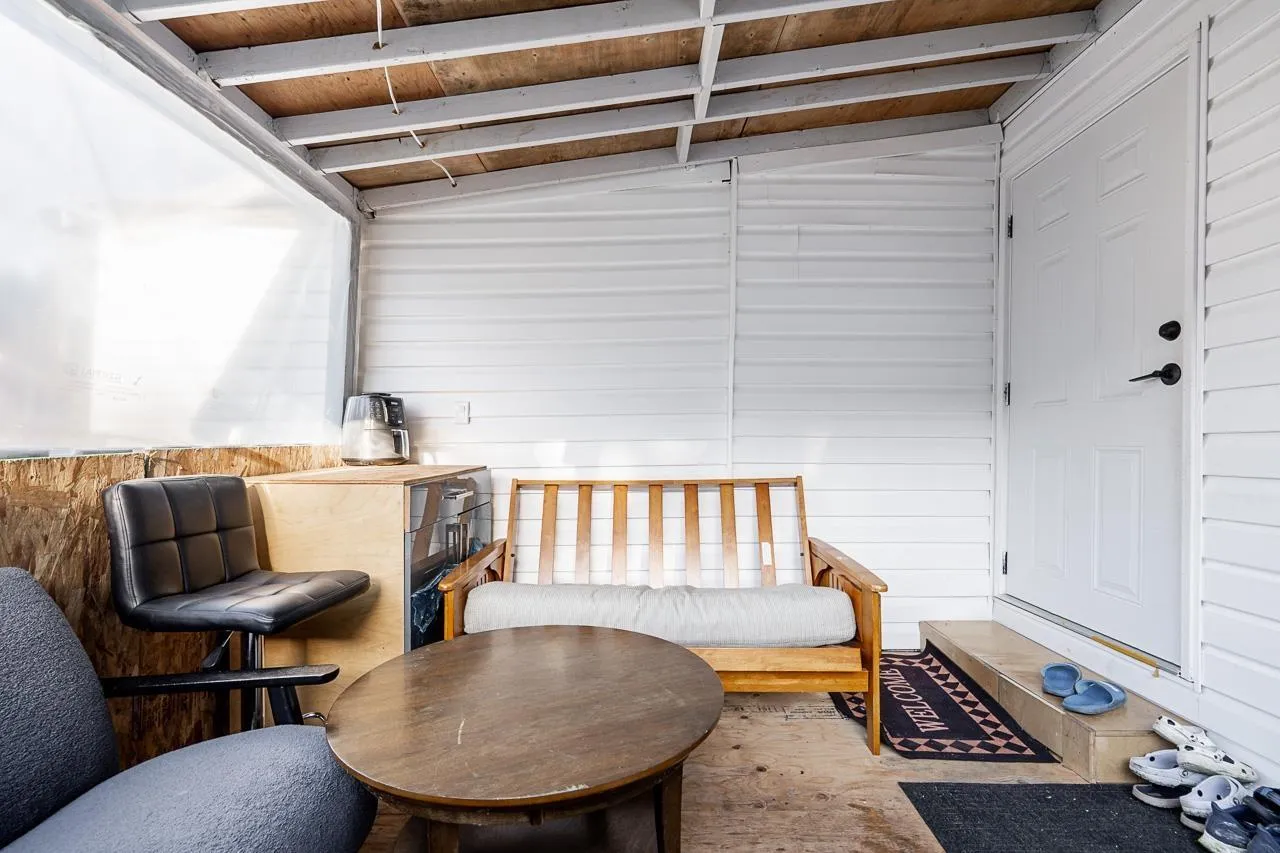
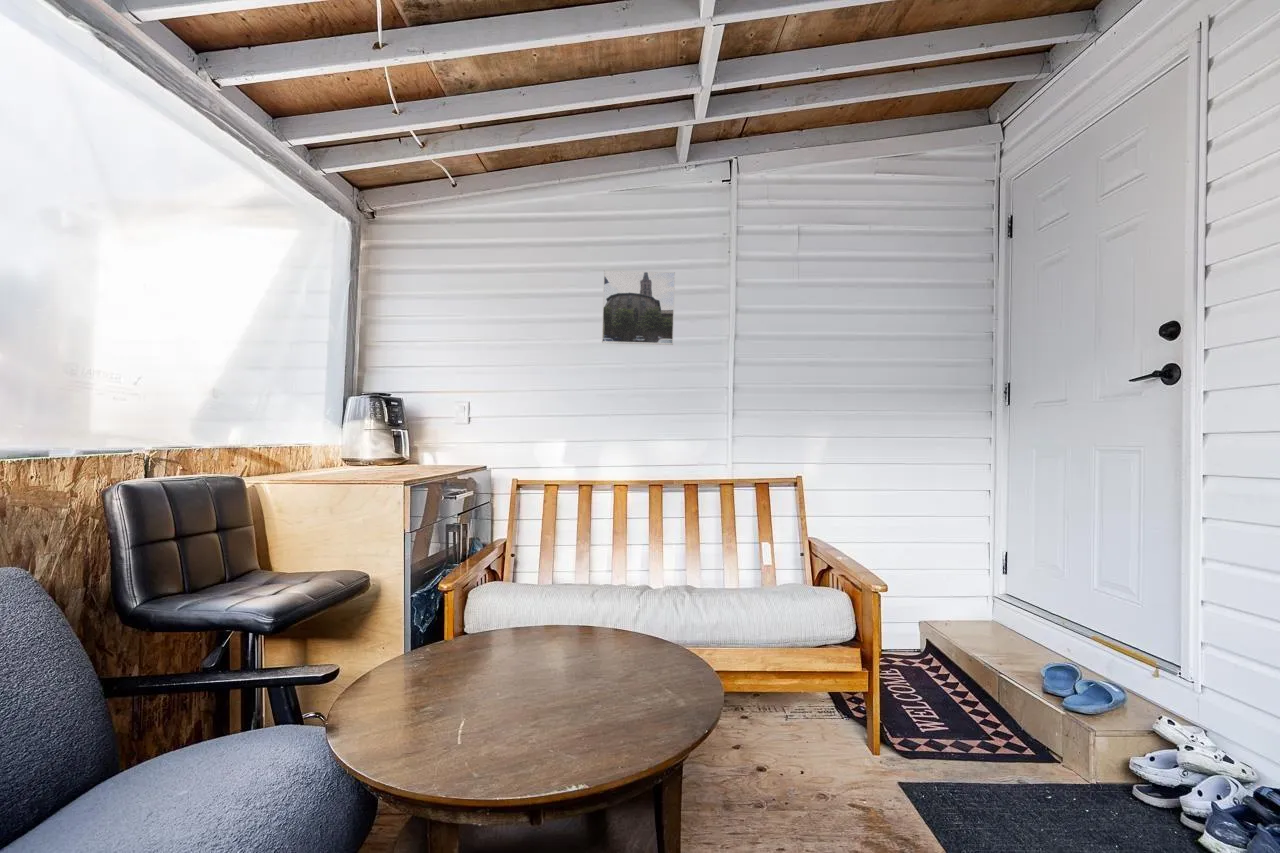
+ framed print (638, 307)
